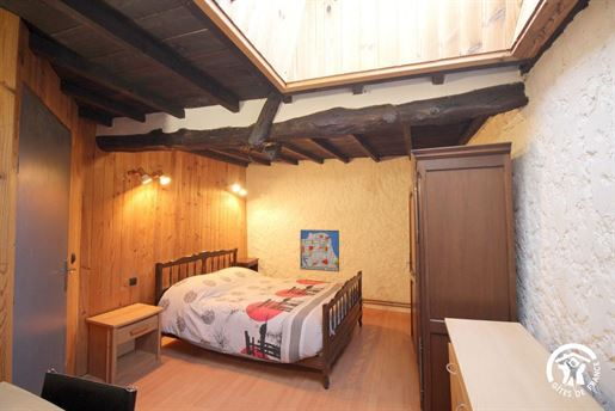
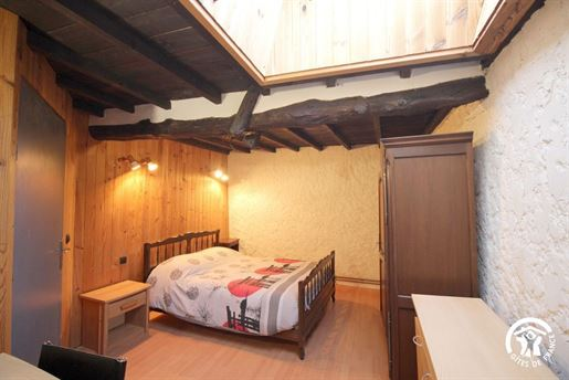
- wall art (319, 250)
